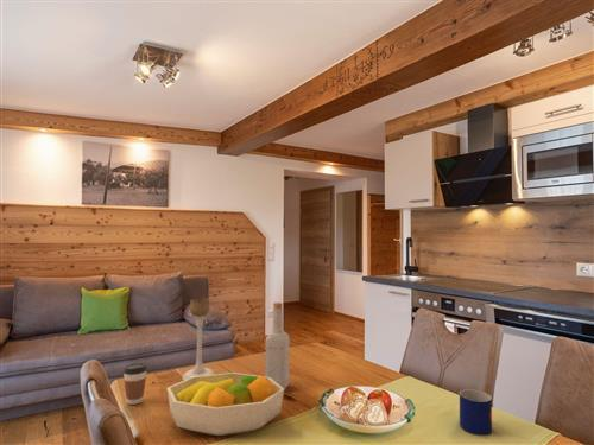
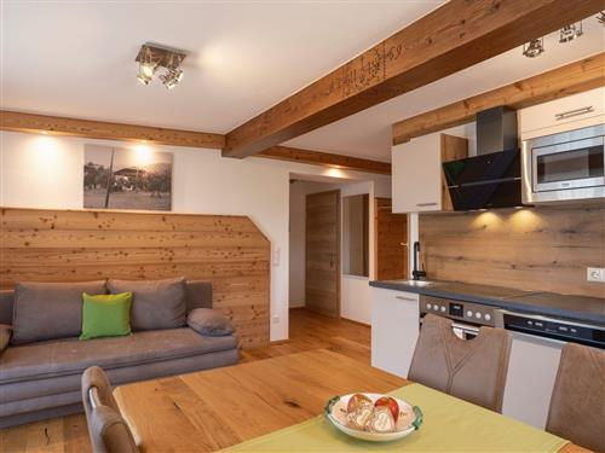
- bottle (277, 344)
- fruit bowl (225, 396)
- mug (473, 407)
- coffee cup (134, 383)
- candle holder (198, 337)
